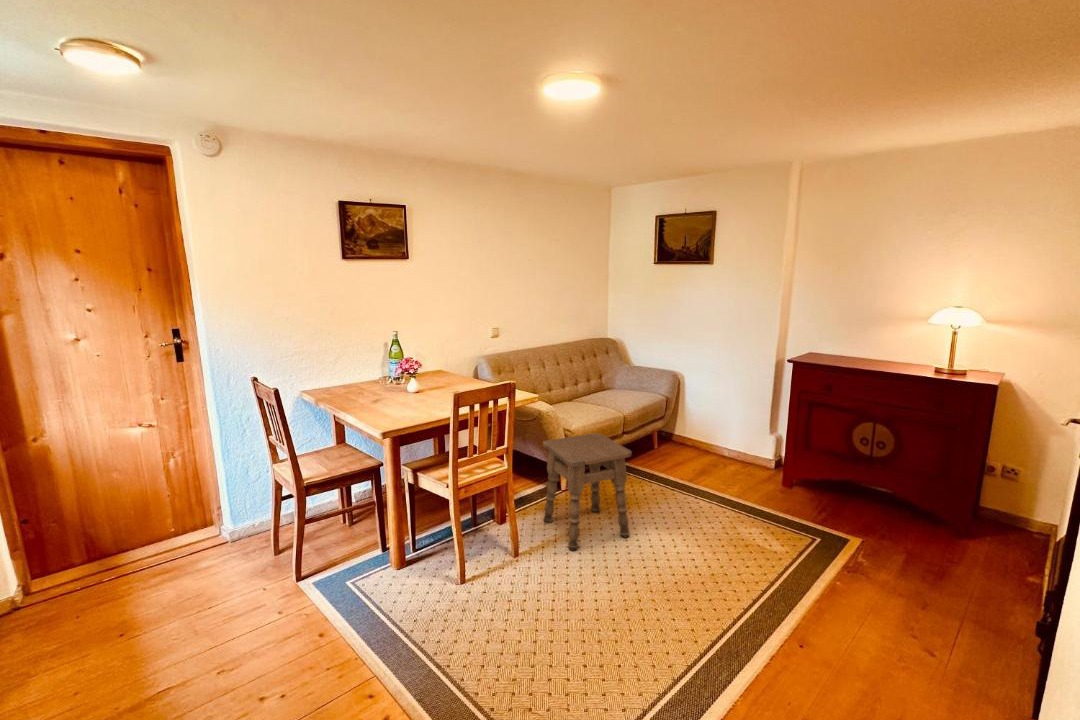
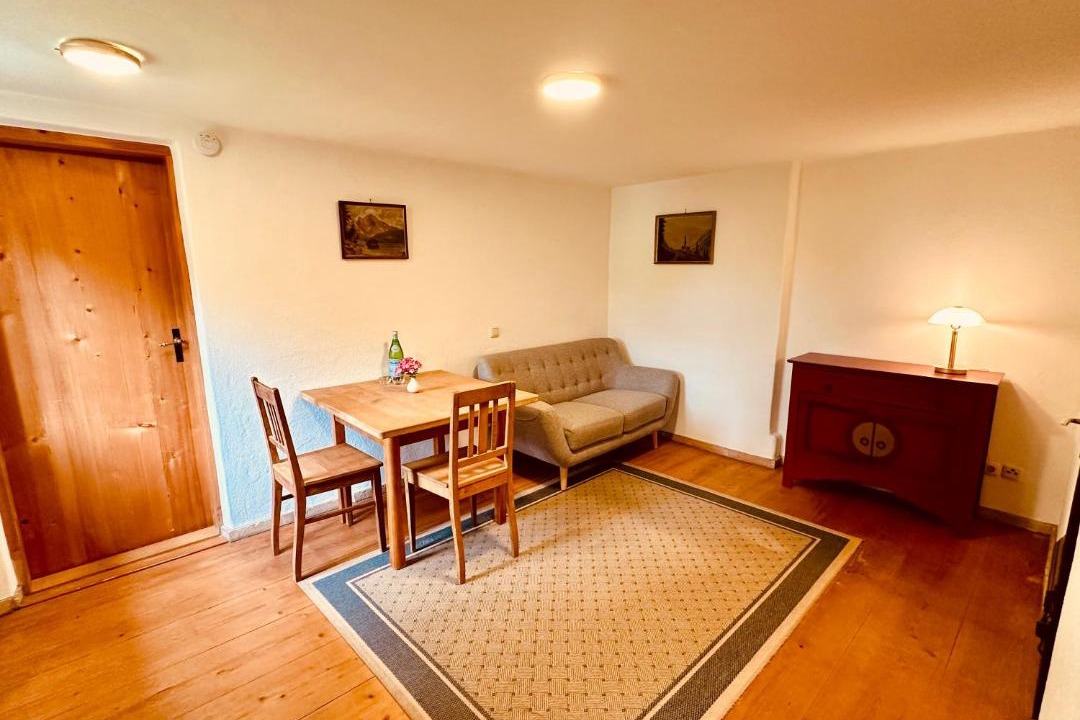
- side table (583, 488)
